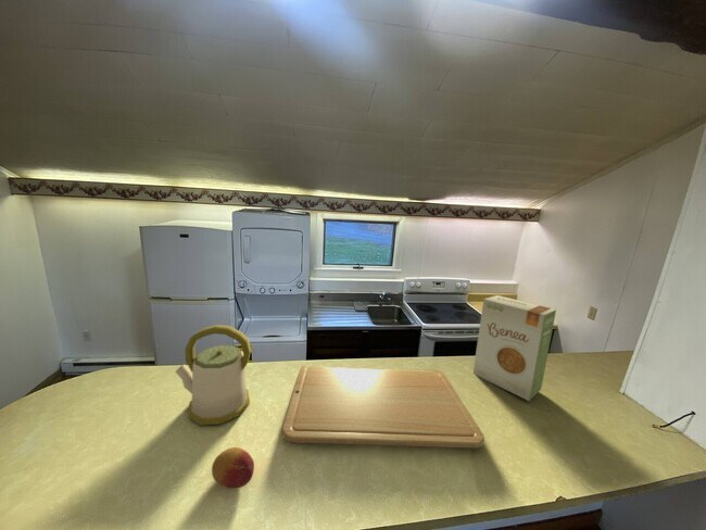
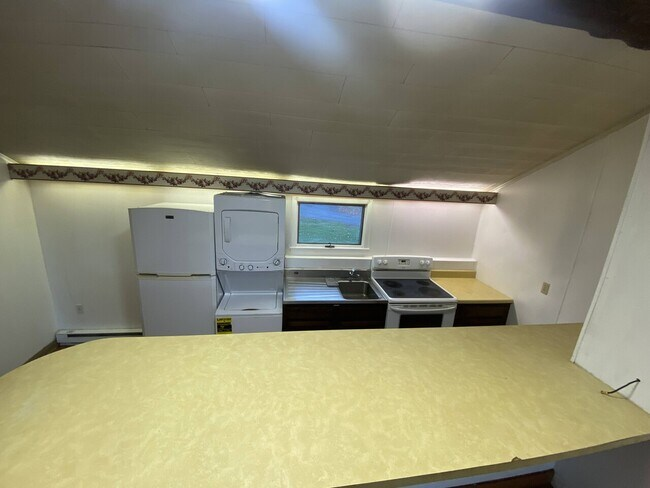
- food box (512, 343)
- chopping board (377, 396)
- kettle (213, 366)
- fruit (231, 467)
